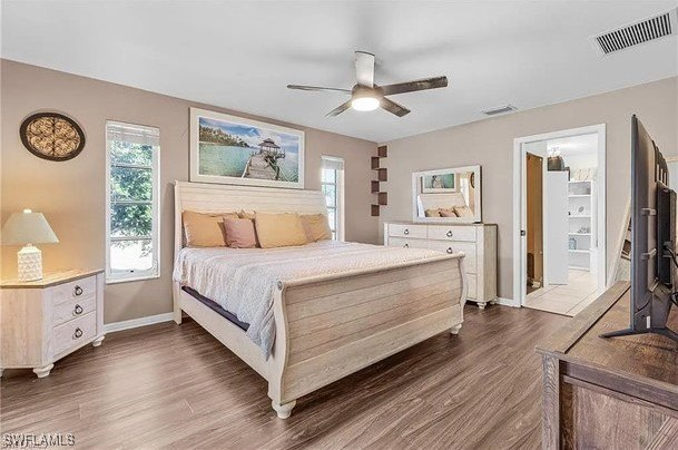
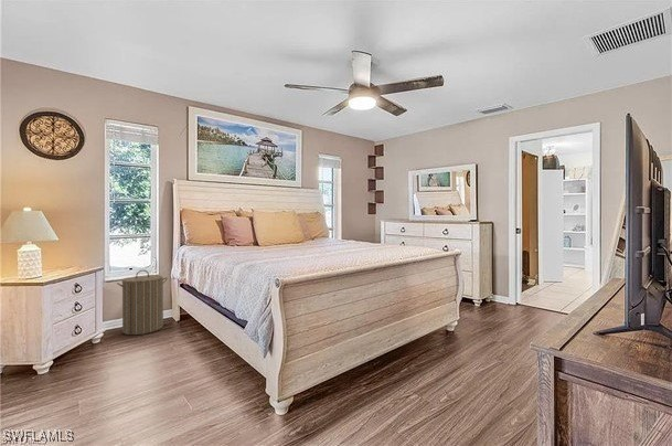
+ laundry hamper (142, 299)
